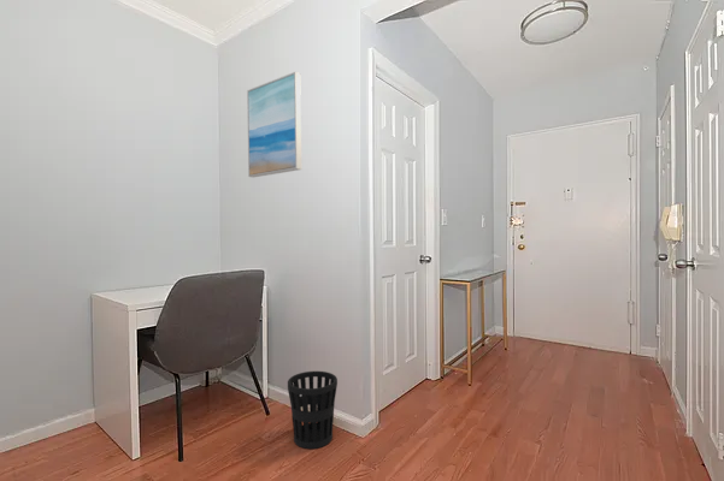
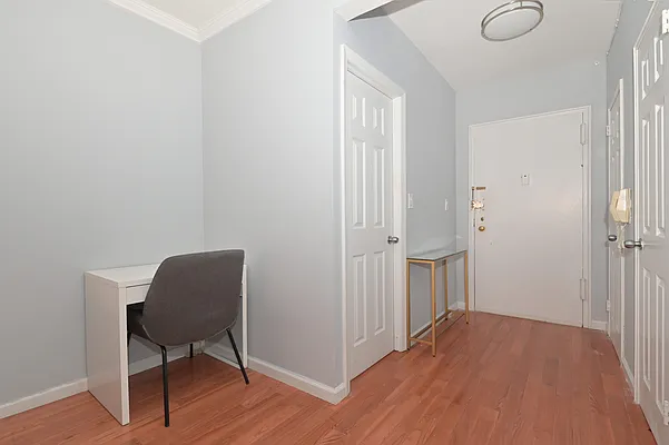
- wall art (272, 127)
- wastebasket (312, 408)
